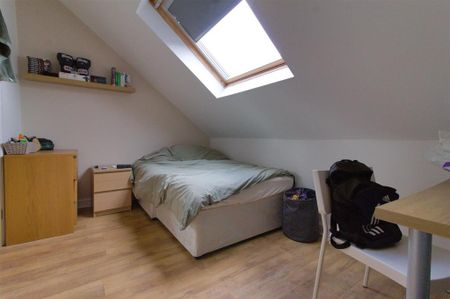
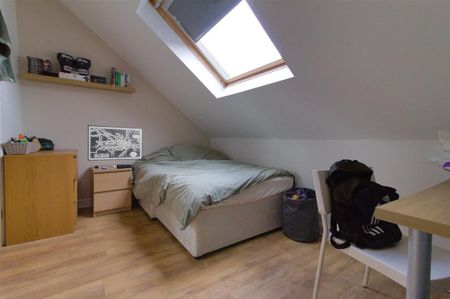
+ wall art (116, 143)
